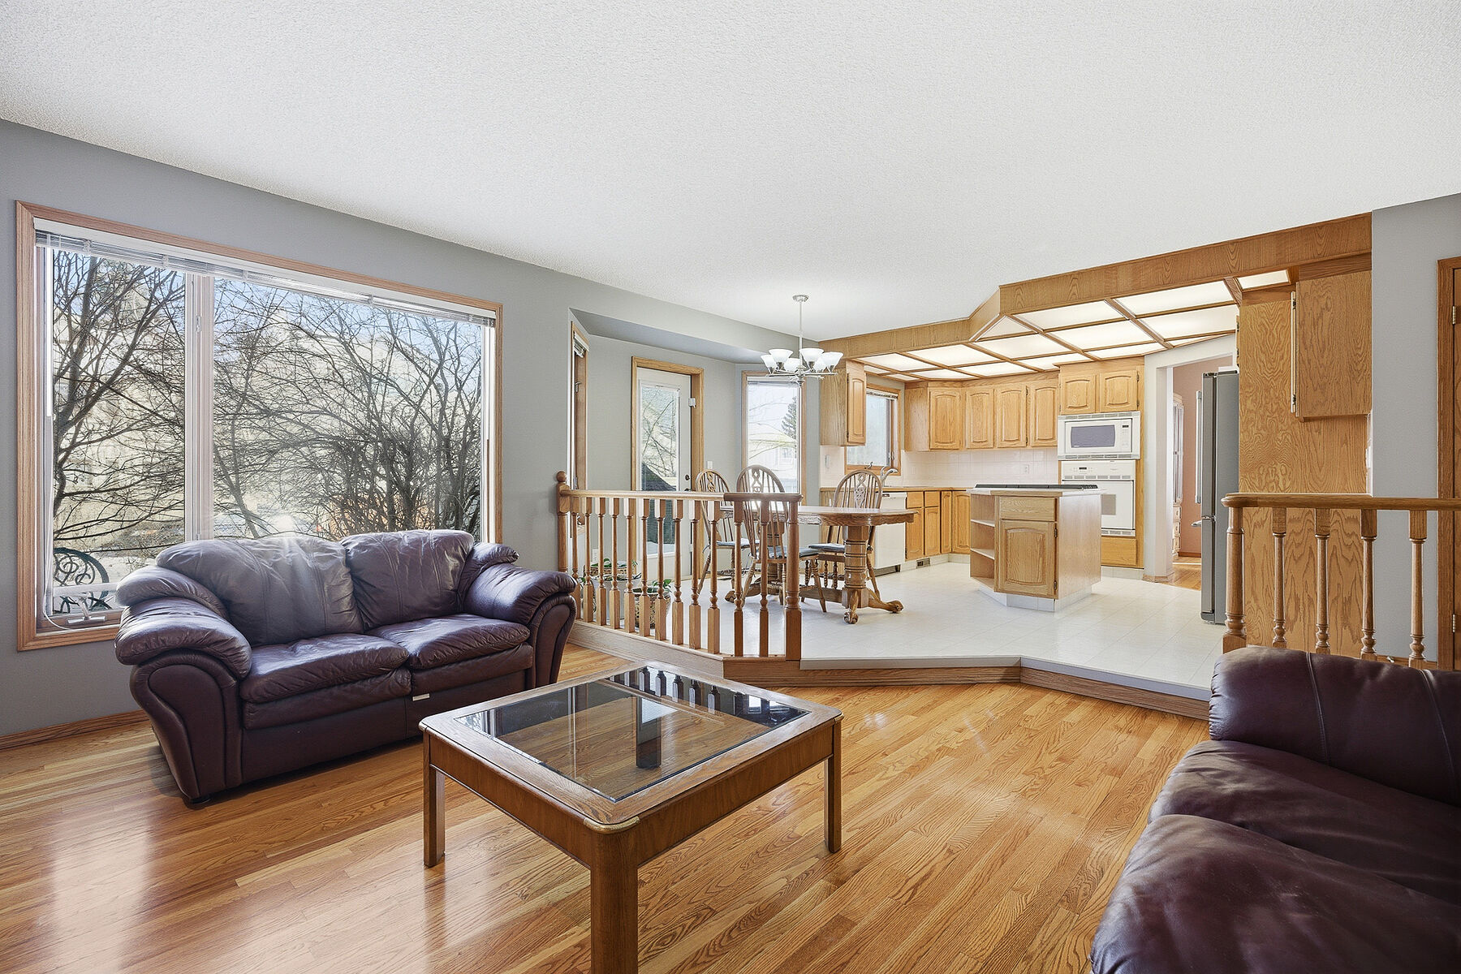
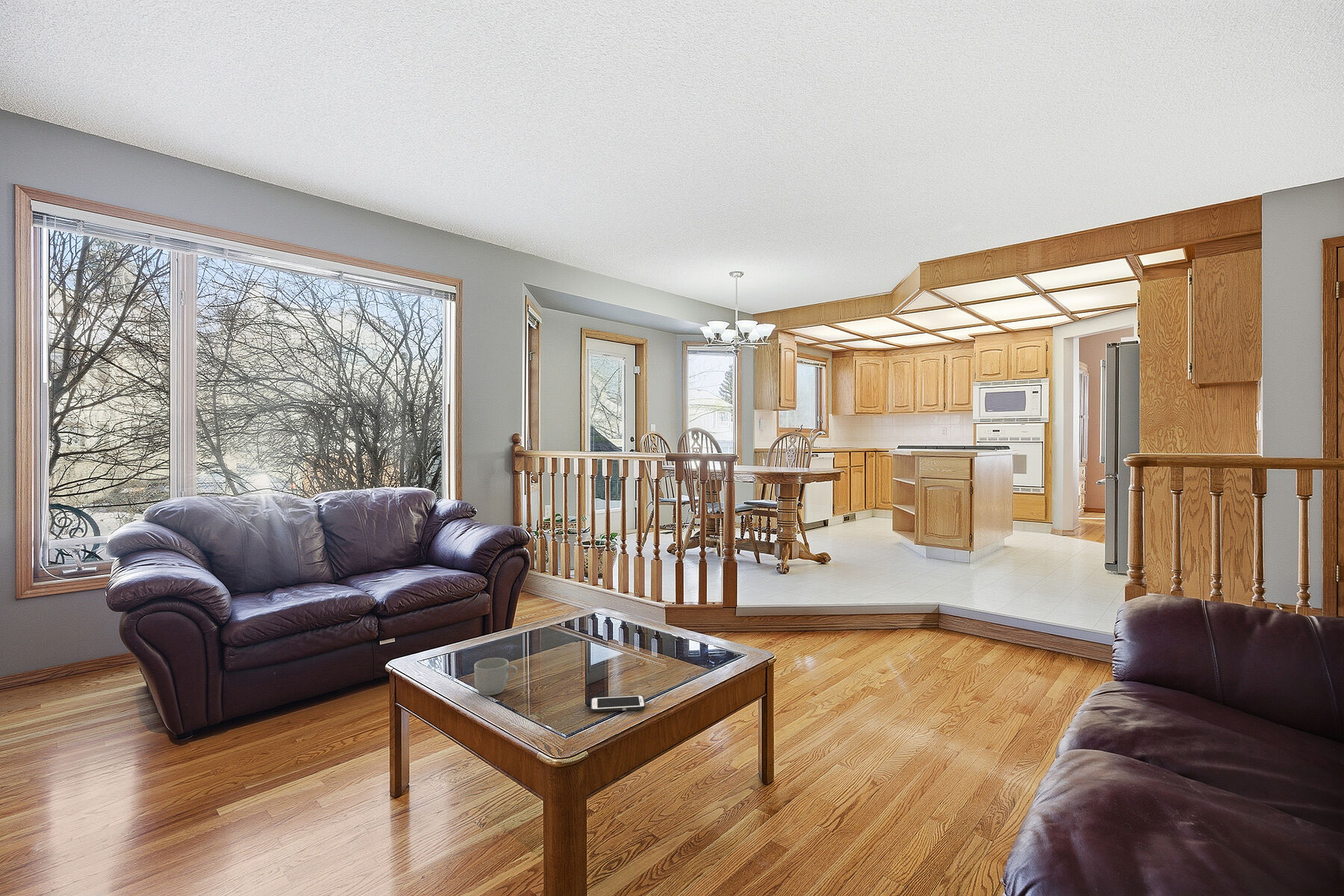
+ cell phone (617, 703)
+ mug (496, 676)
